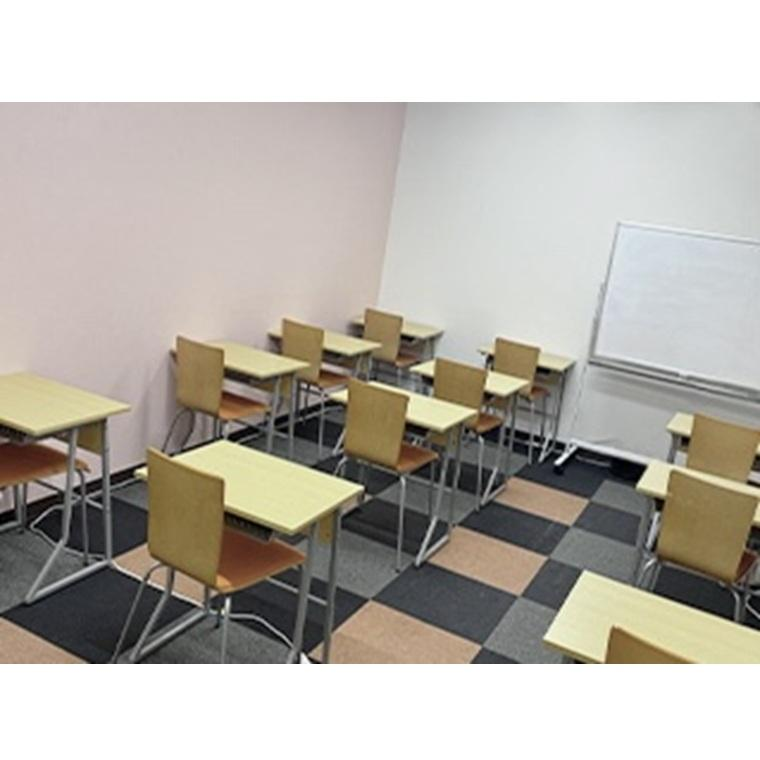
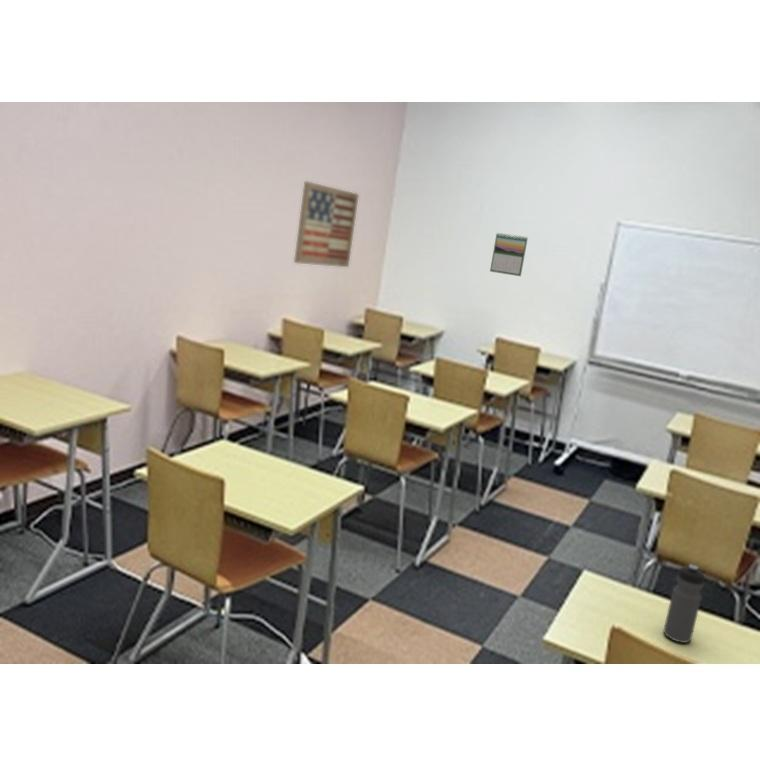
+ calendar (508, 254)
+ water bottle (685, 601)
+ wall art (328, 226)
